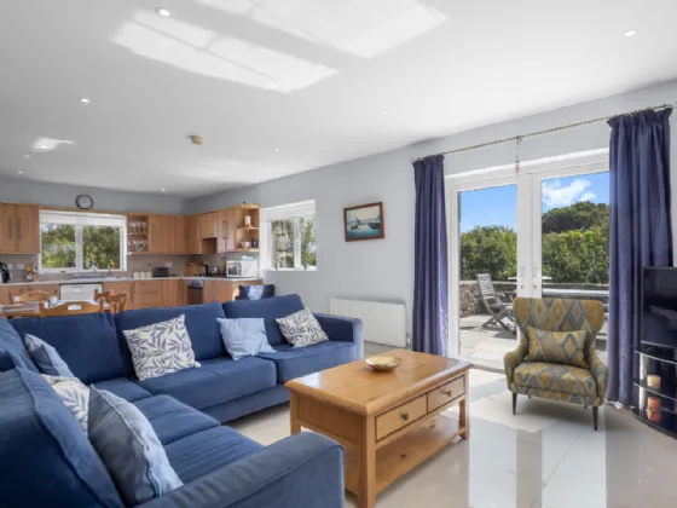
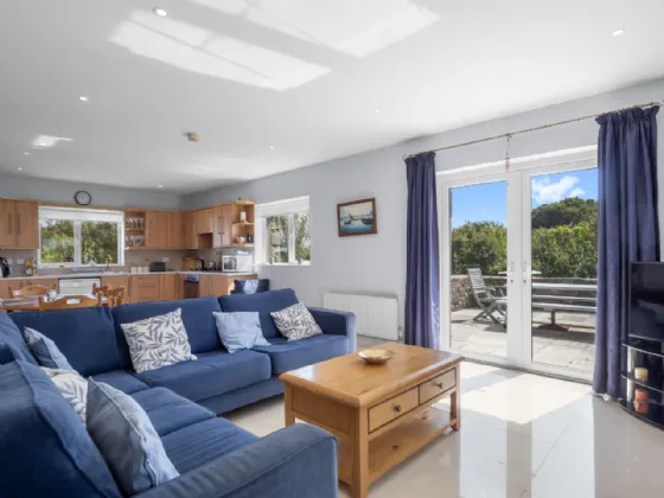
- armchair (555, 354)
